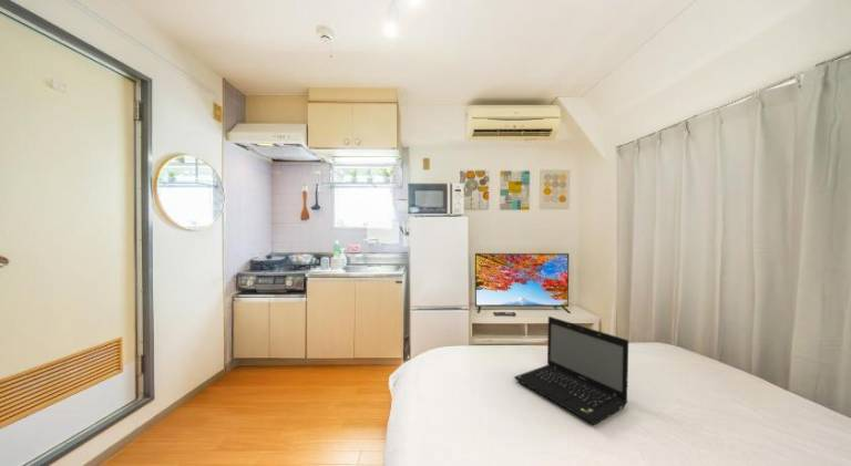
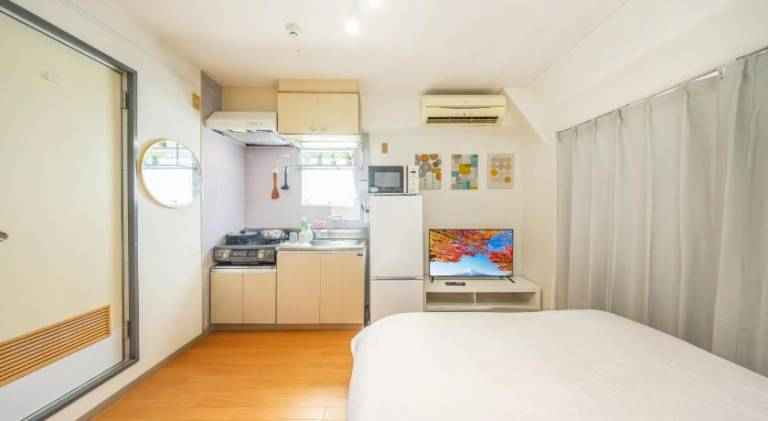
- laptop (567, 362)
